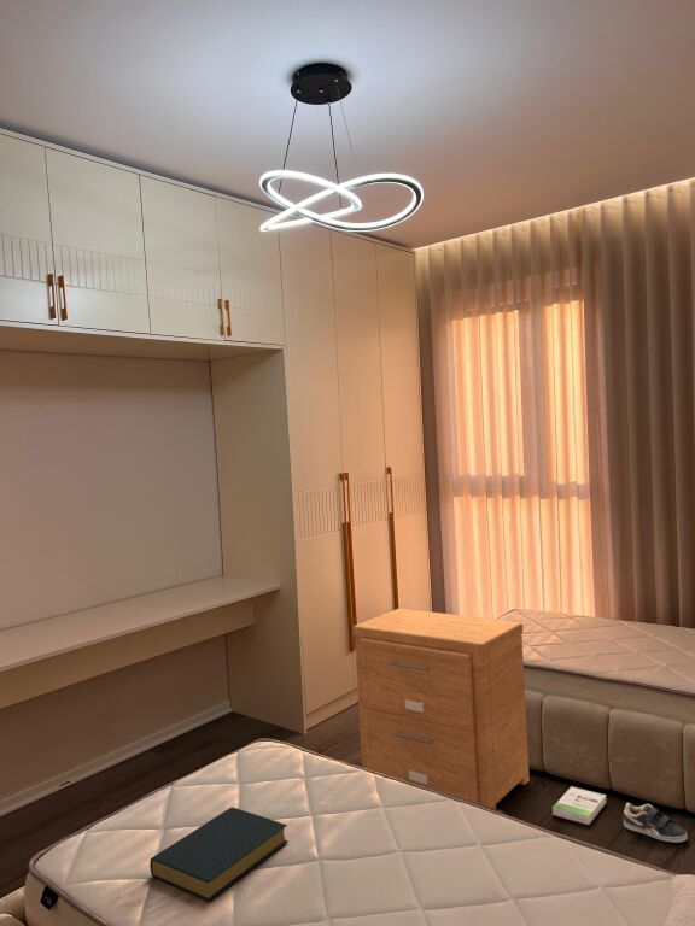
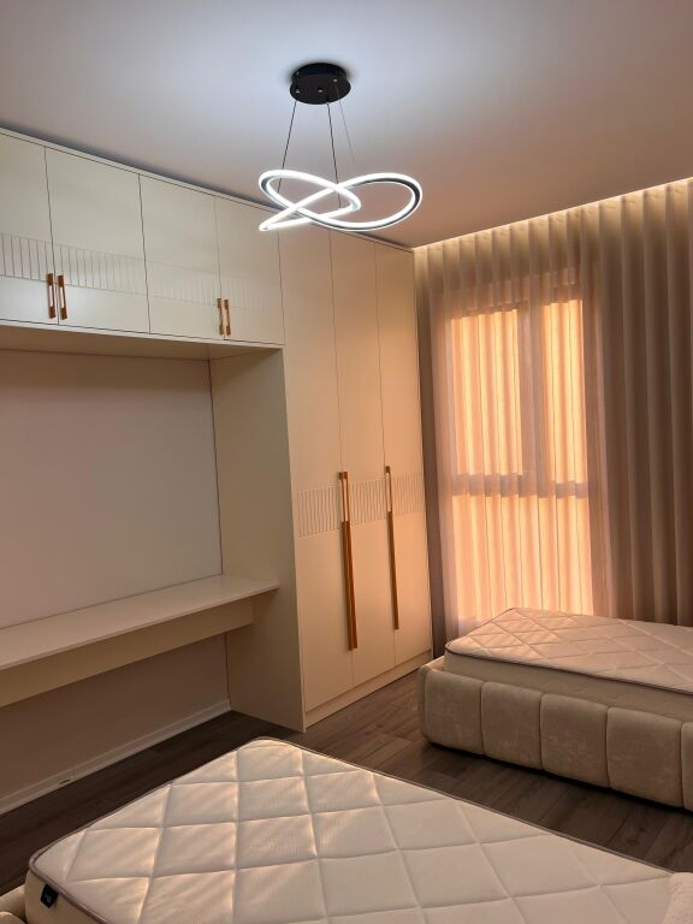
- hardback book (221, 849)
- sneaker (653, 821)
- box (579, 804)
- nightstand (437, 704)
